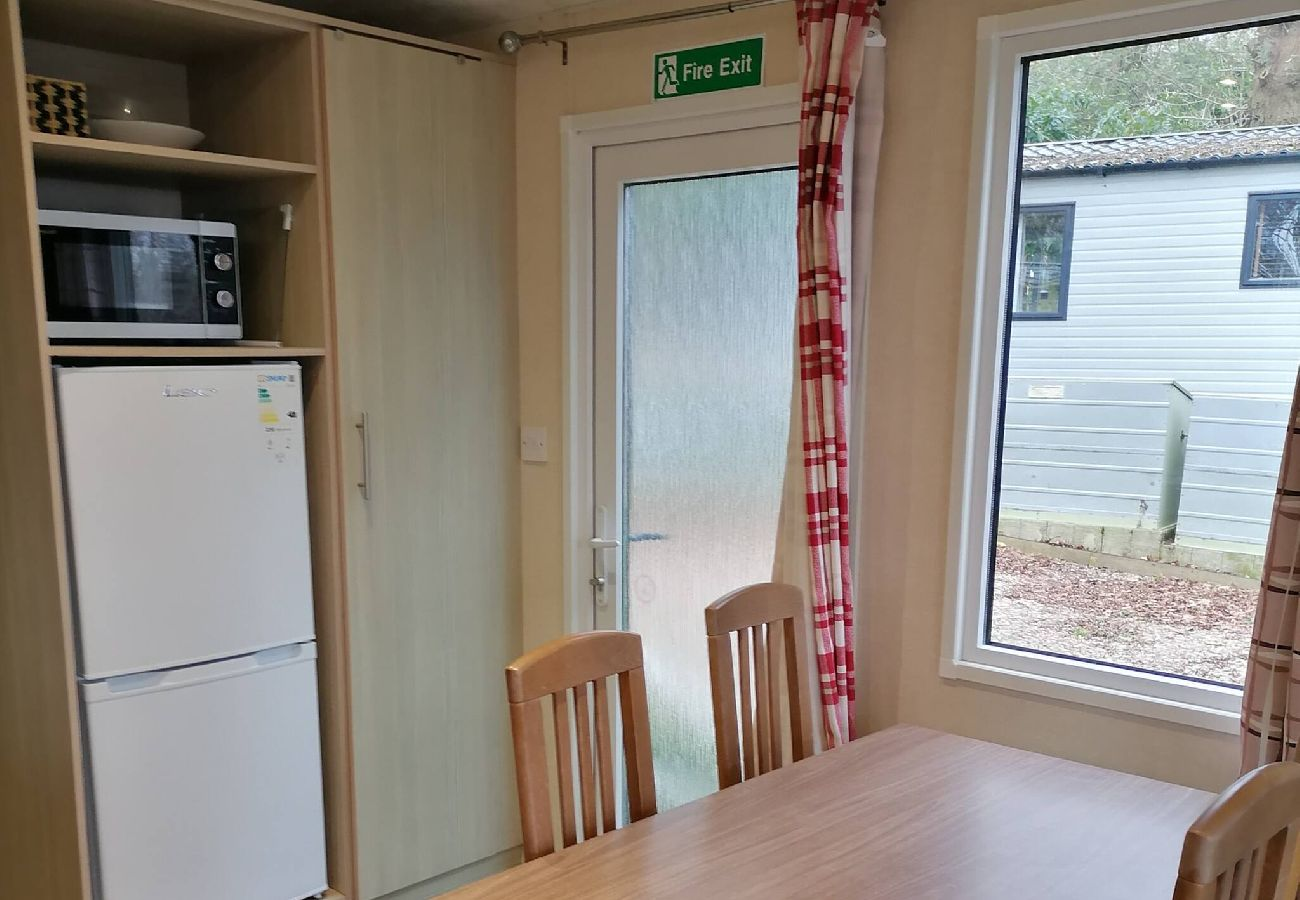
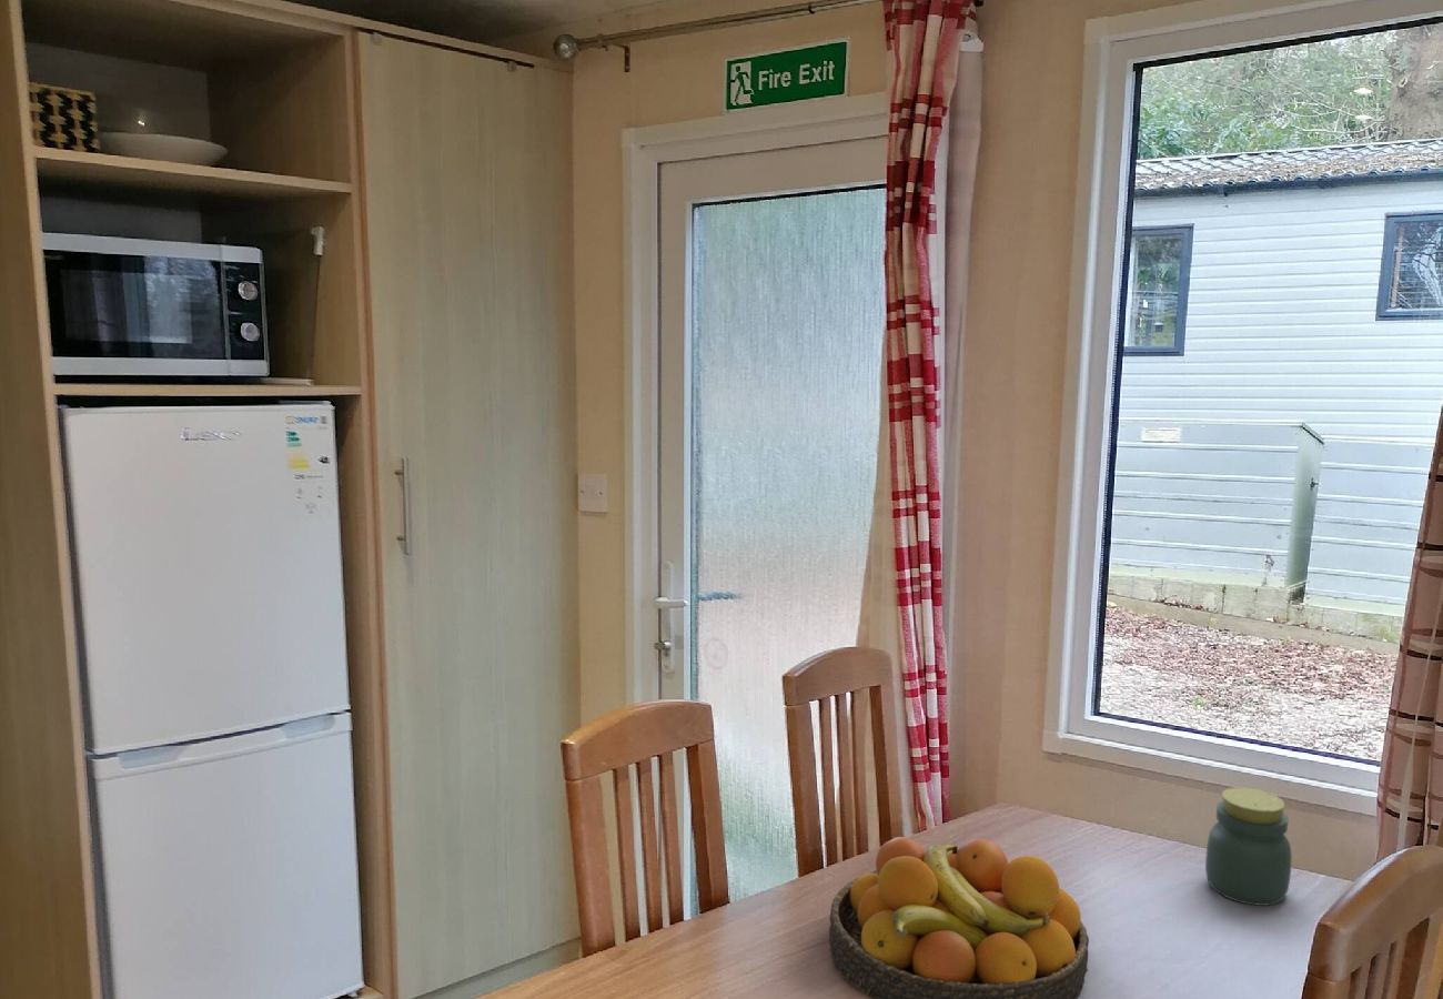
+ fruit bowl (957, 902)
+ jar (1249, 844)
